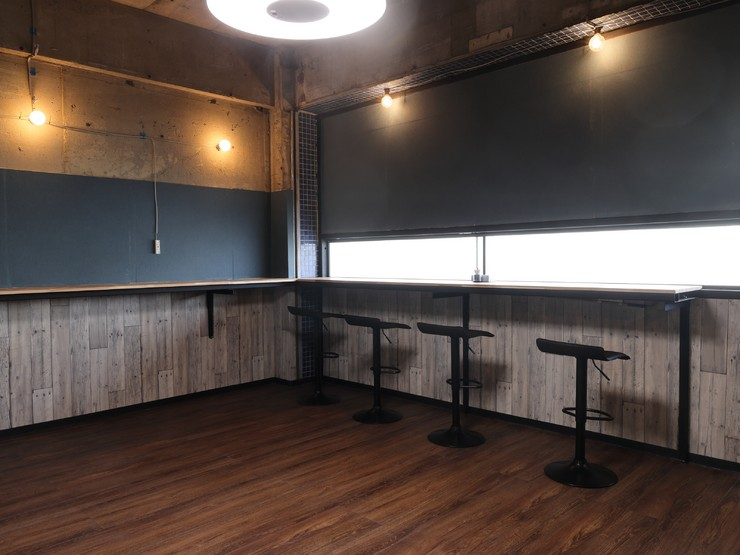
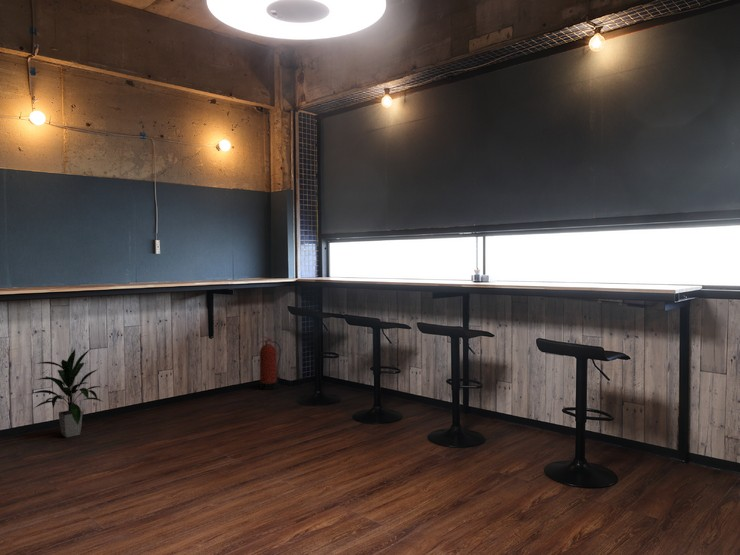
+ indoor plant (69, 392)
+ fire extinguisher (270, 361)
